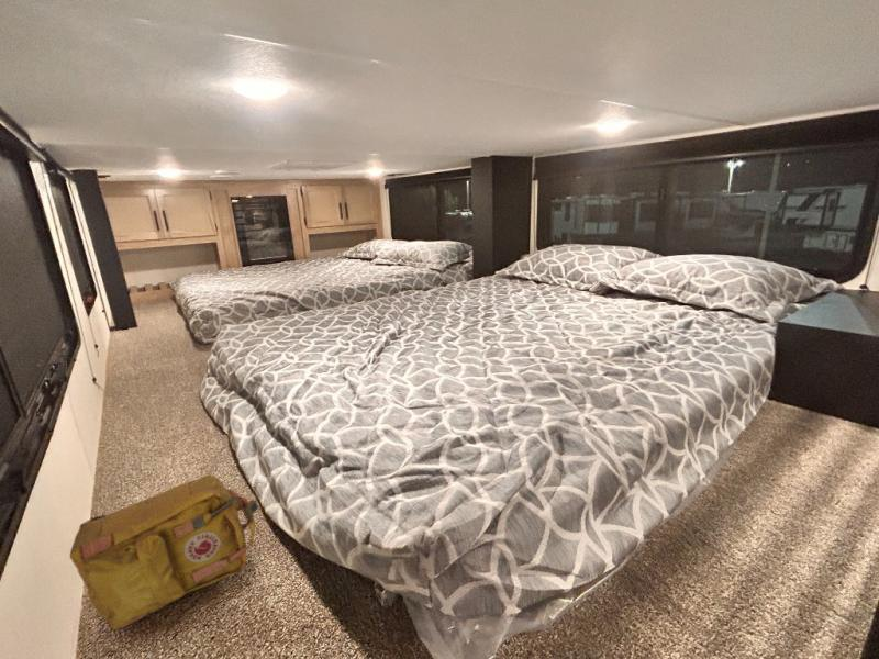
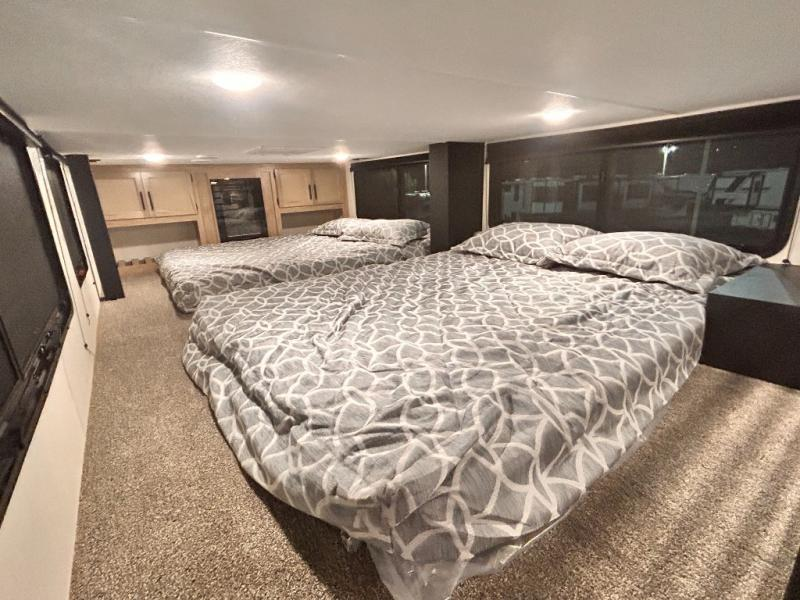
- backpack (178, 539)
